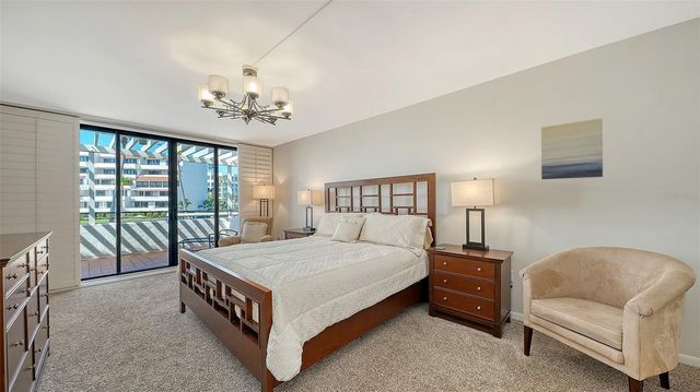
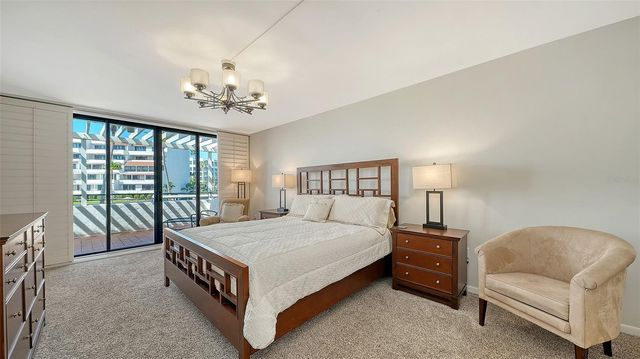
- wall art (570, 151)
